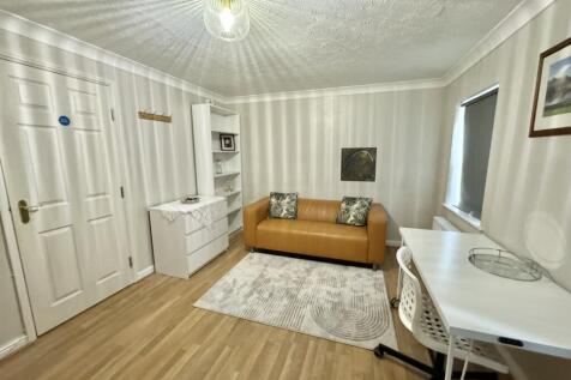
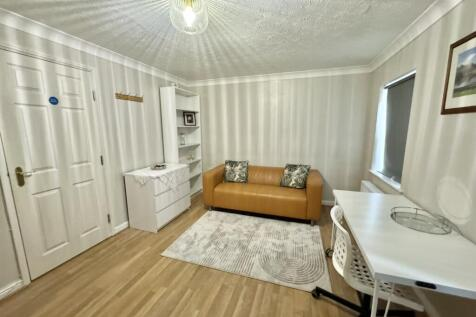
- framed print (357, 164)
